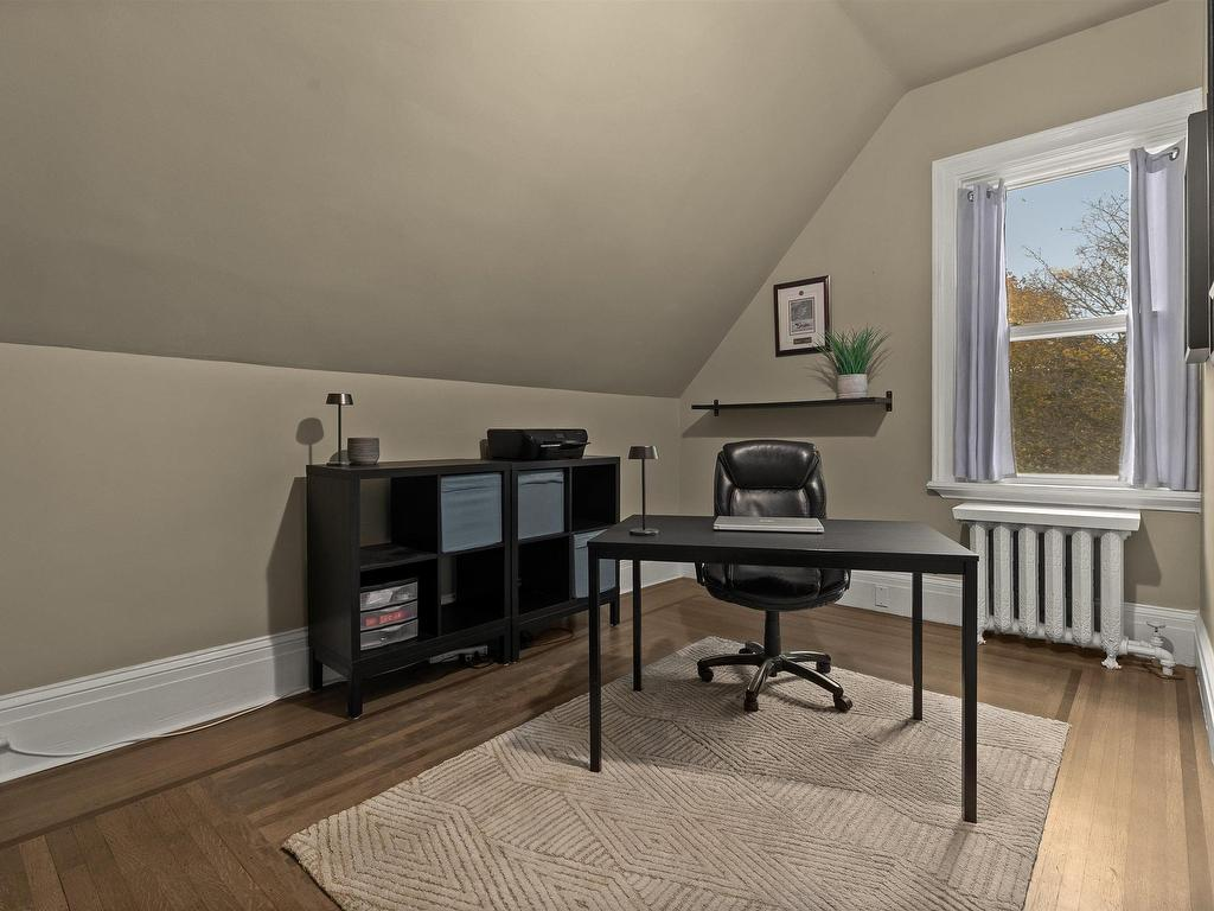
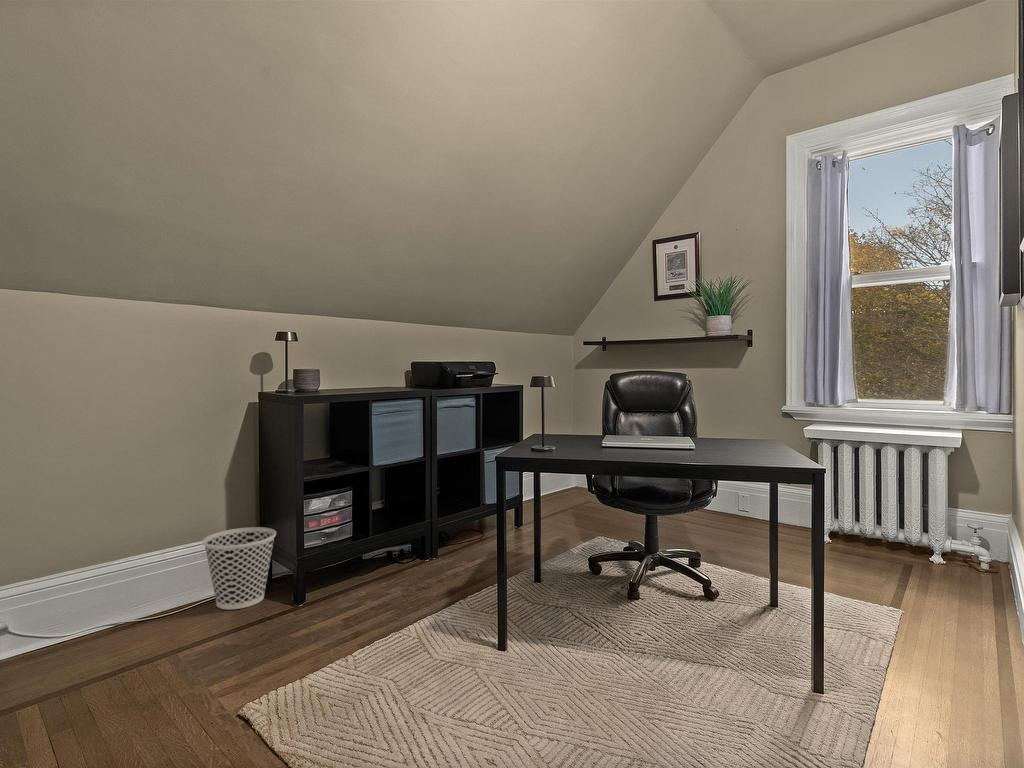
+ wastebasket (240, 568)
